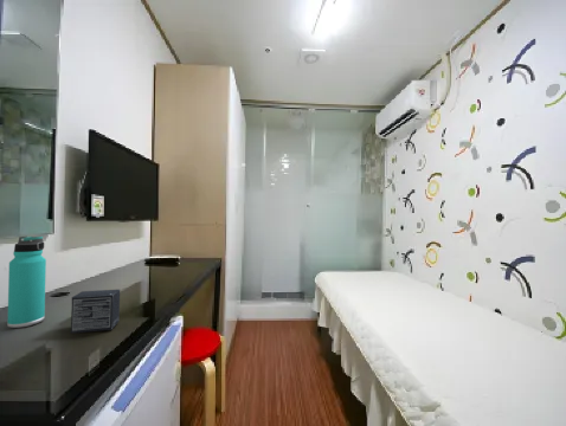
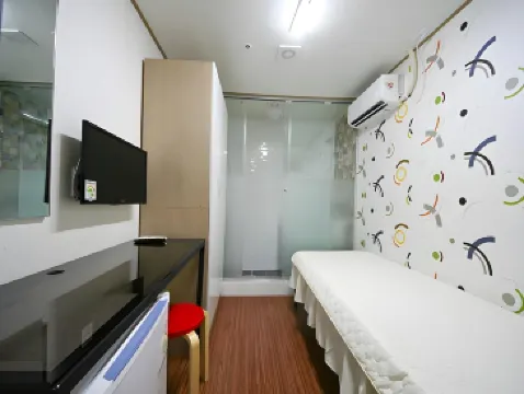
- small box (96, 309)
- thermos bottle (27, 279)
